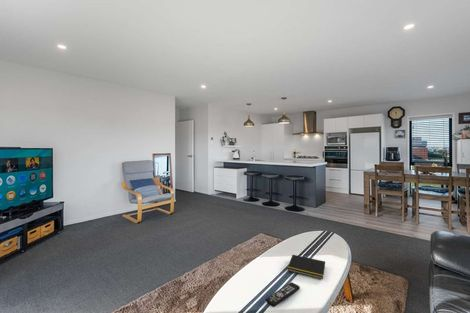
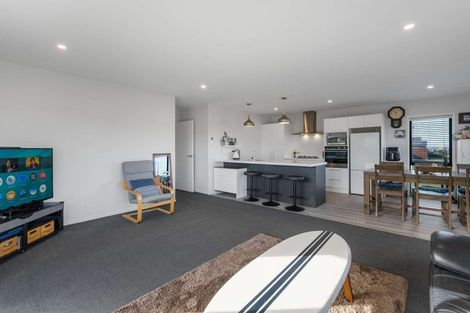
- notepad (306, 265)
- remote control (283, 294)
